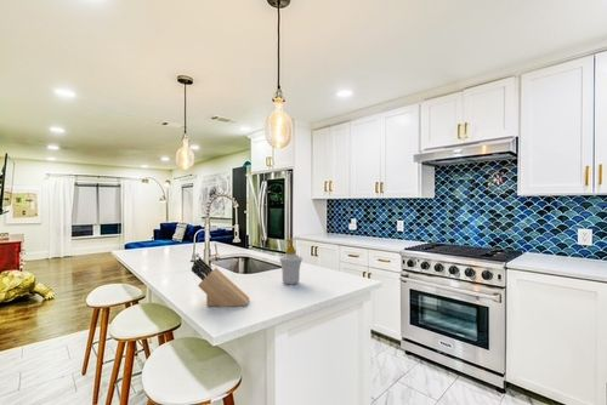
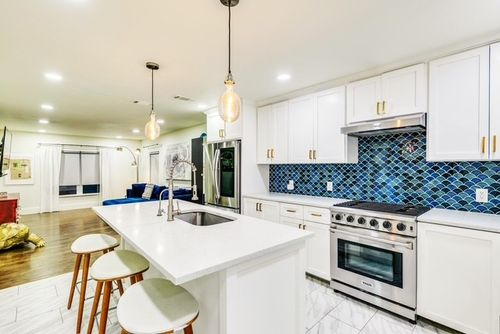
- knife block (220, 280)
- soap bottle (290, 261)
